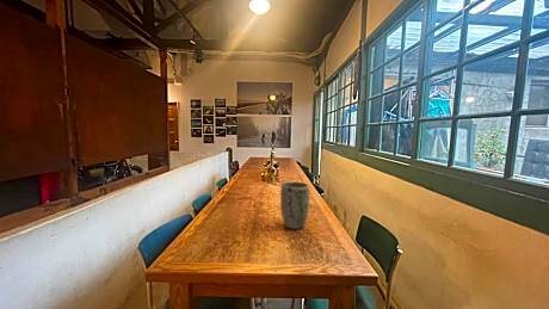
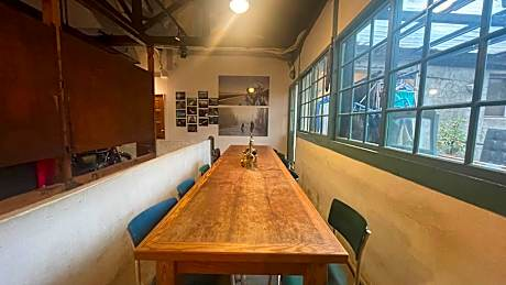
- plant pot (295, 204)
